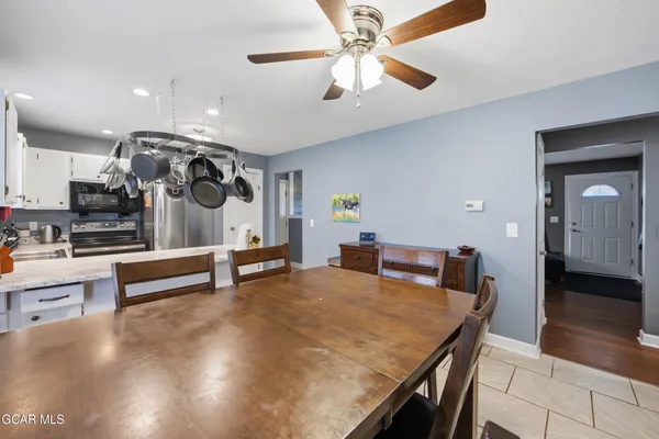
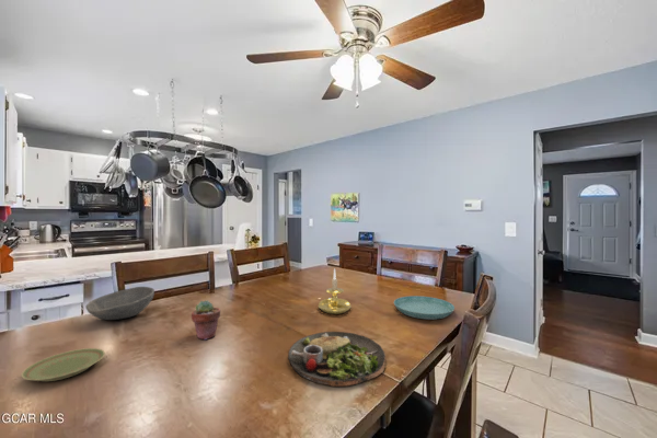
+ plate (66, 366)
+ potted succulent (206, 318)
+ candle holder (334, 287)
+ bowl (122, 304)
+ saucer (423, 307)
+ dinner plate (336, 346)
